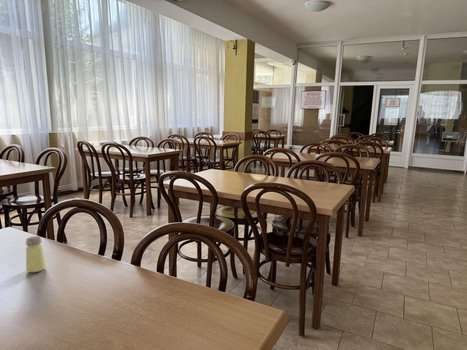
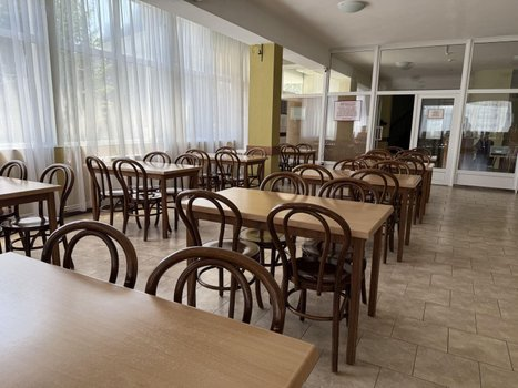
- saltshaker (34, 253)
